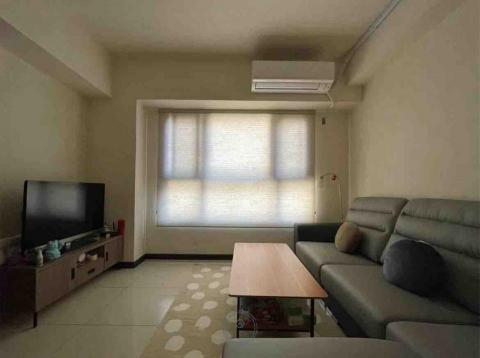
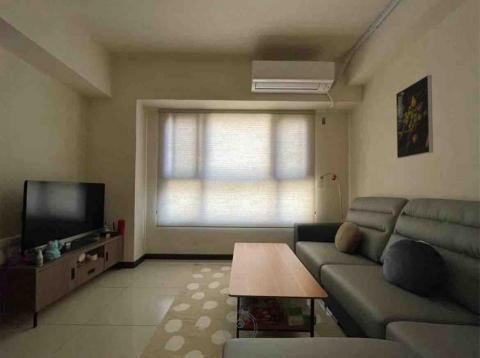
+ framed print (412, 120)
